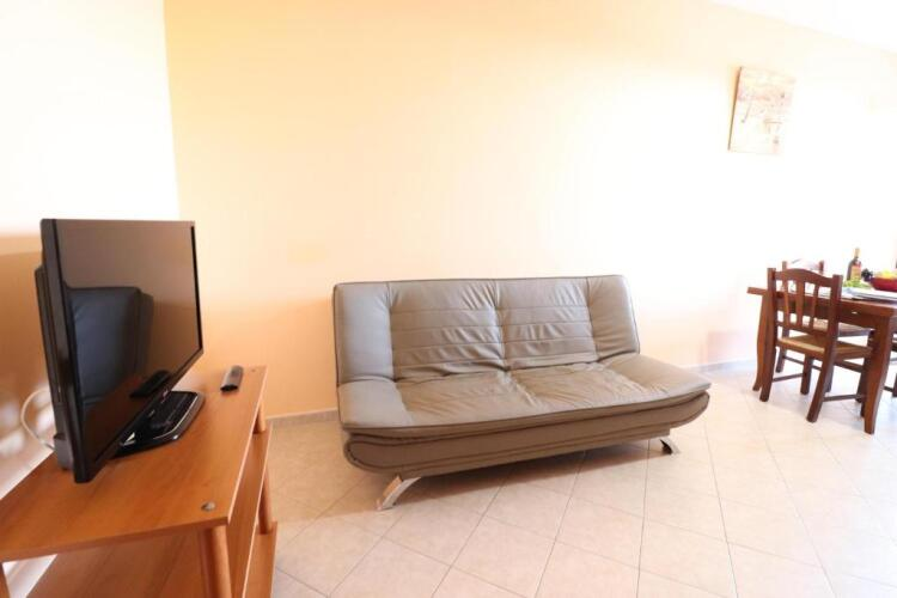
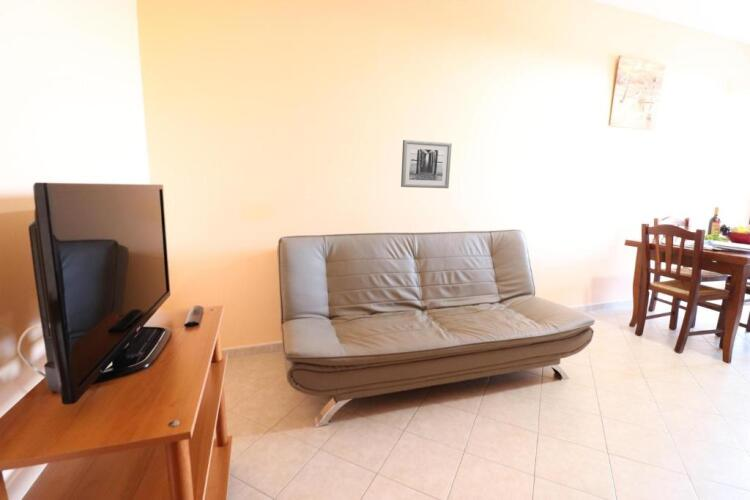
+ wall art (426, 165)
